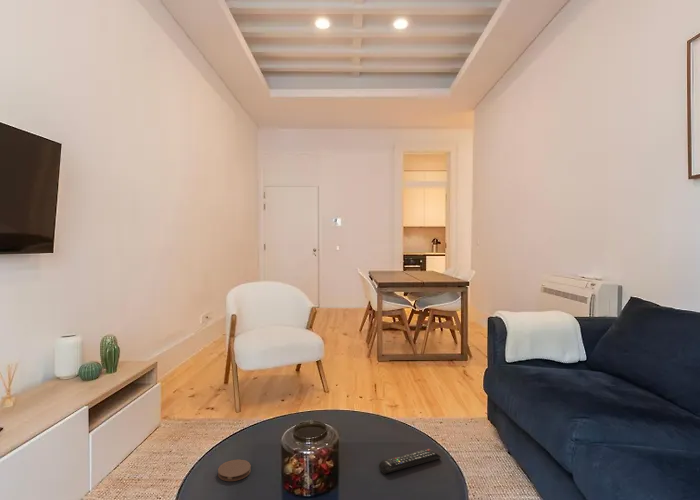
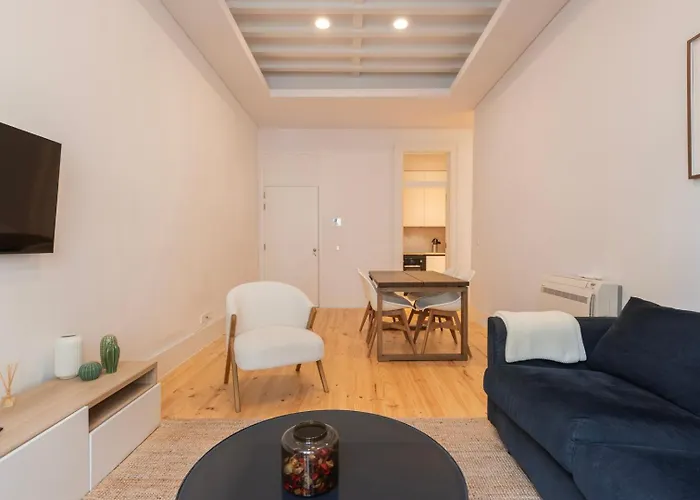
- coaster (234, 469)
- remote control (410, 460)
